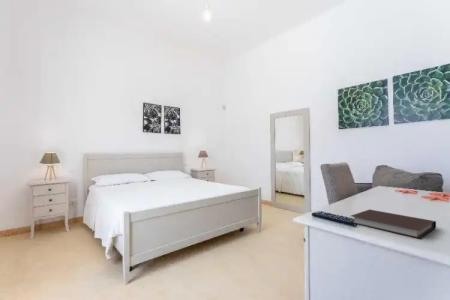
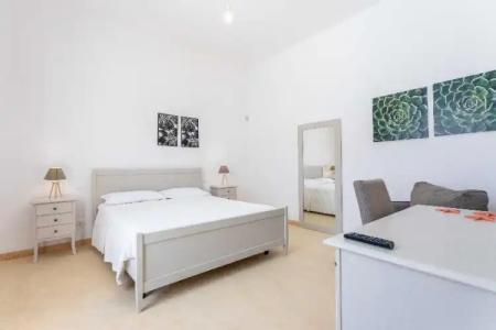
- notebook (391, 221)
